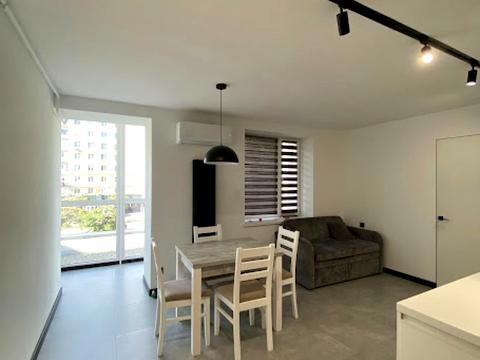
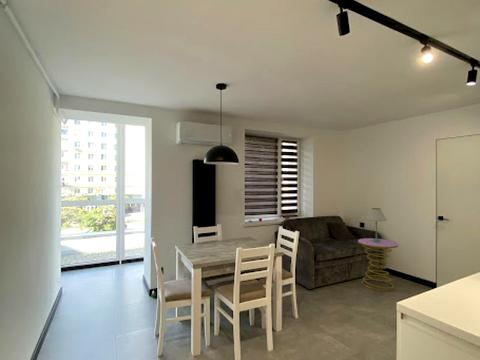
+ side table (377, 265)
+ table lamp (376, 224)
